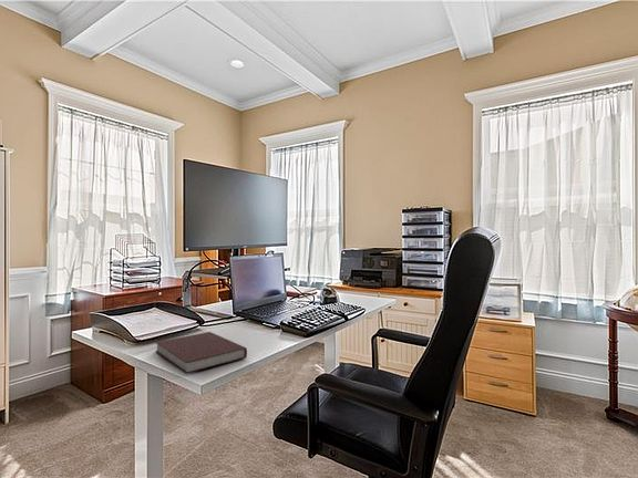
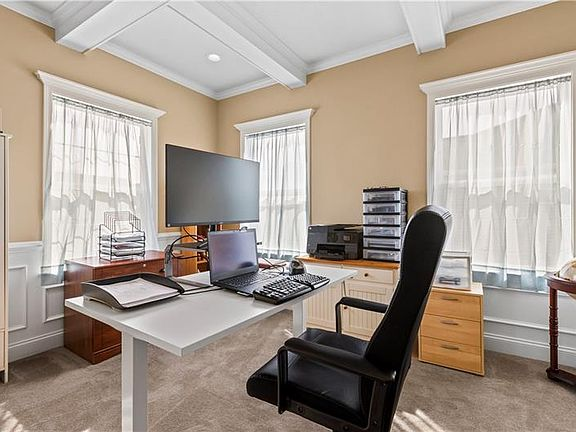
- notebook (199, 350)
